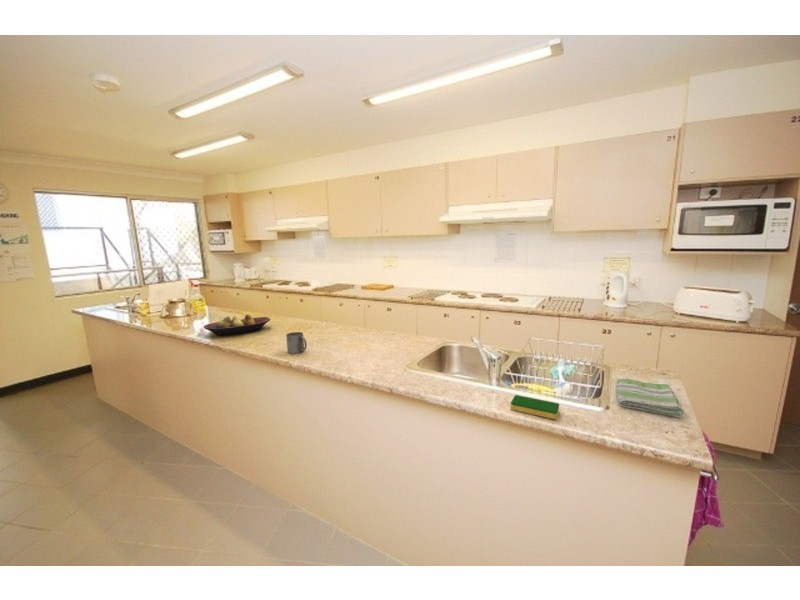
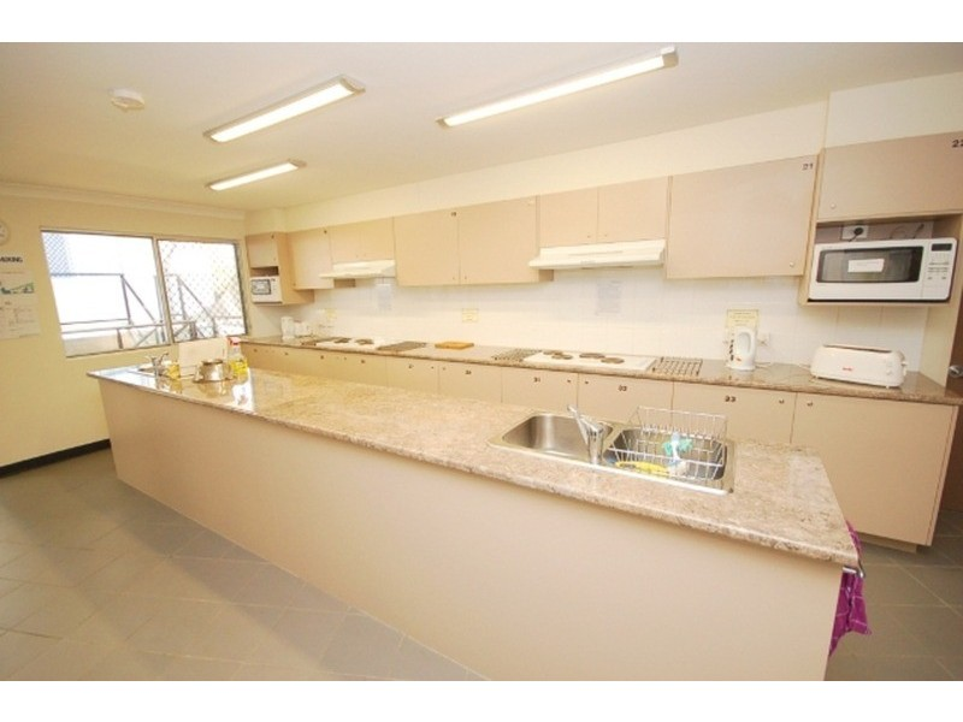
- dish sponge (534, 406)
- fruit bowl (238, 323)
- dish towel (646, 393)
- mug (297, 343)
